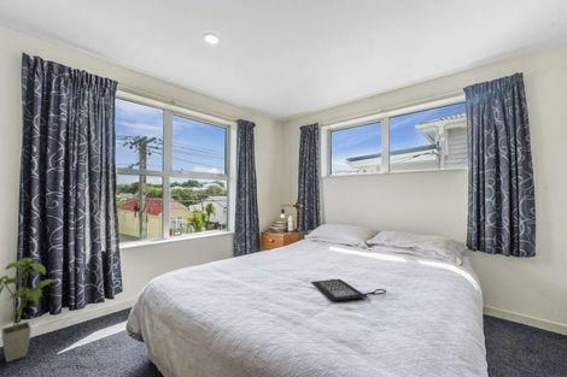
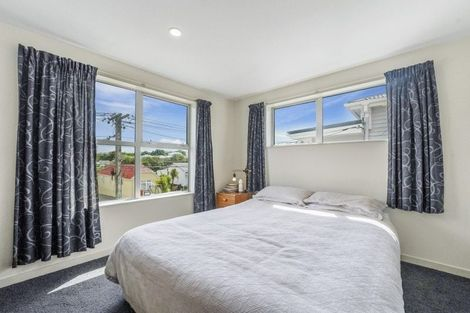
- house plant (25, 305)
- clutch bag (339, 289)
